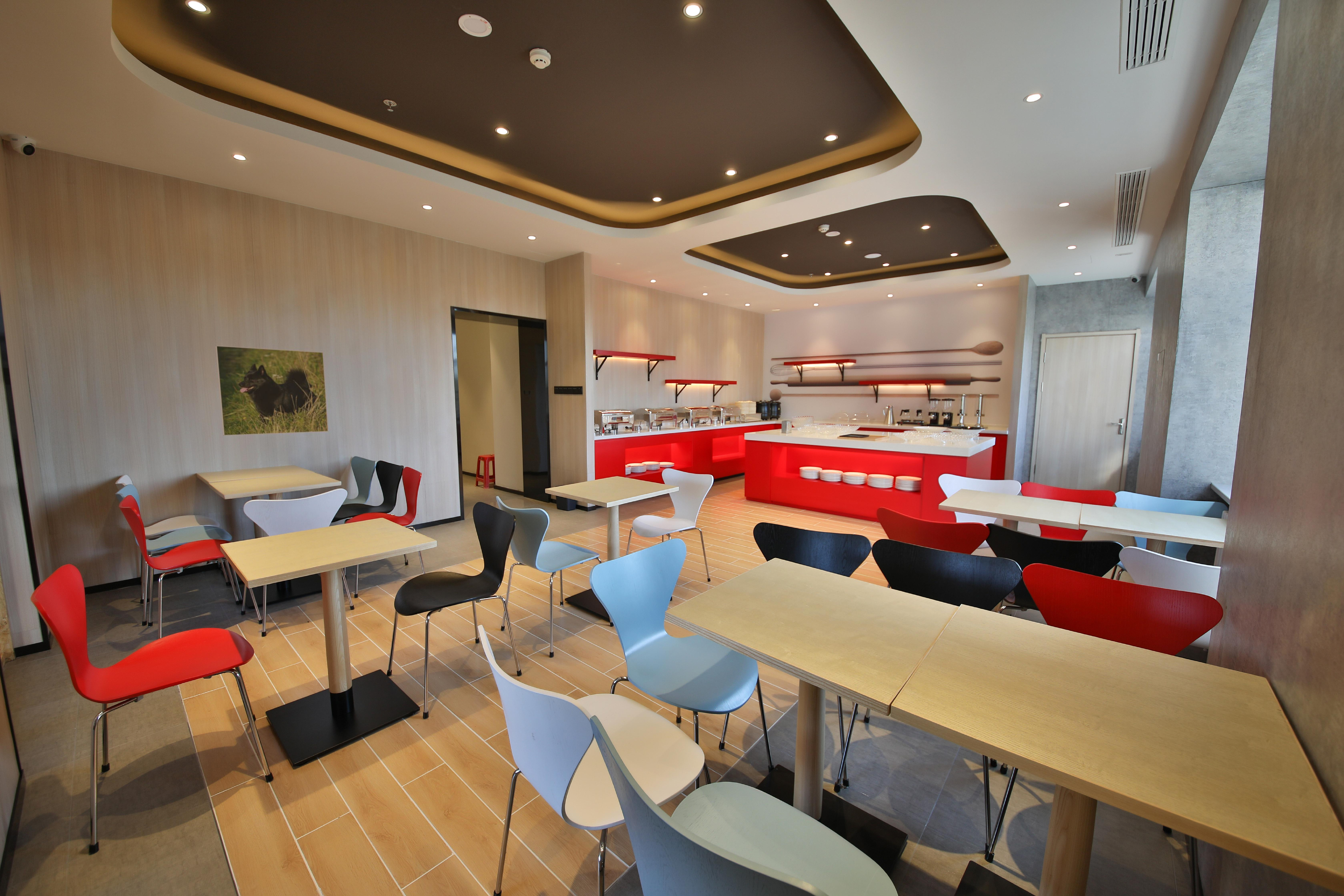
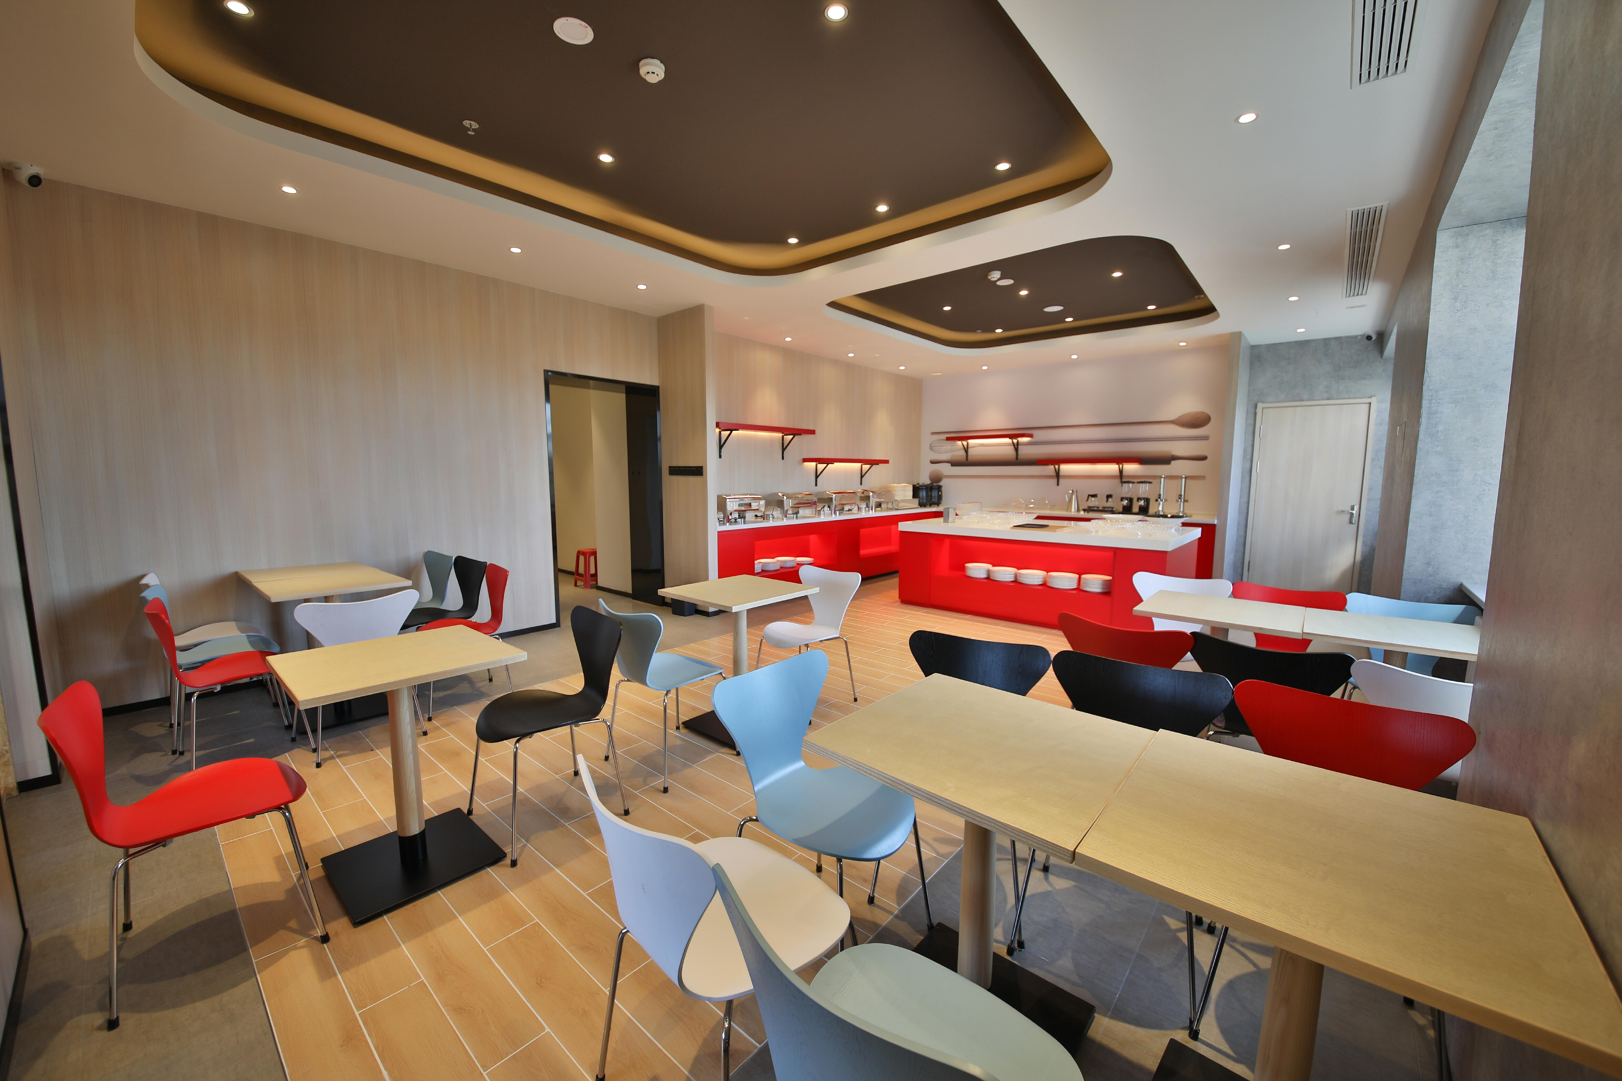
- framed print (276, 391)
